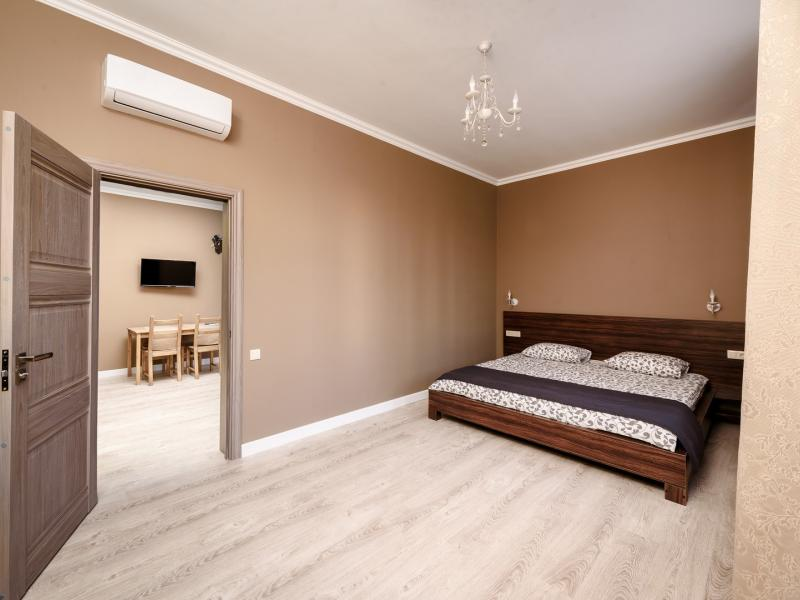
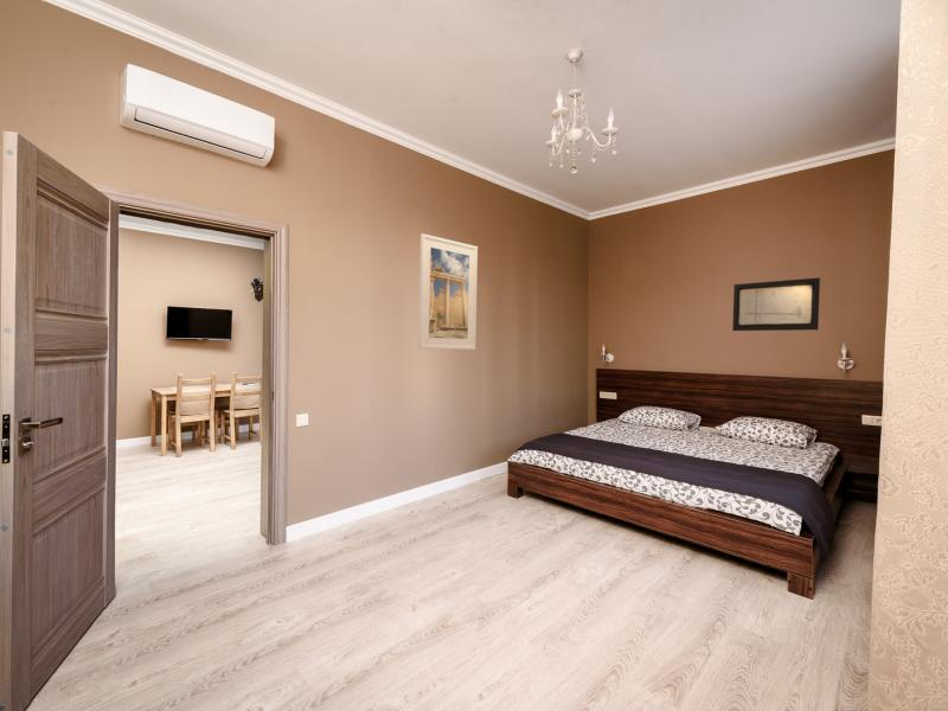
+ wall art (773, 306)
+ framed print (449, 294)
